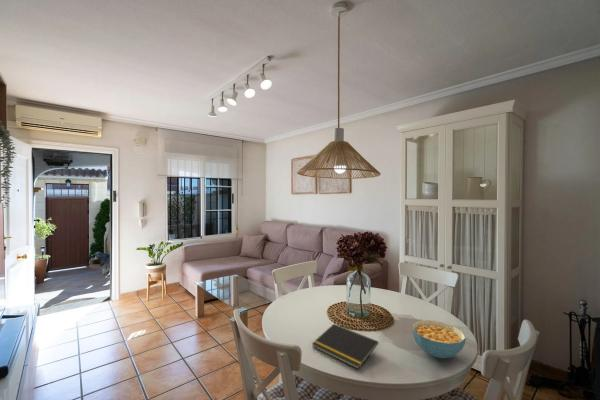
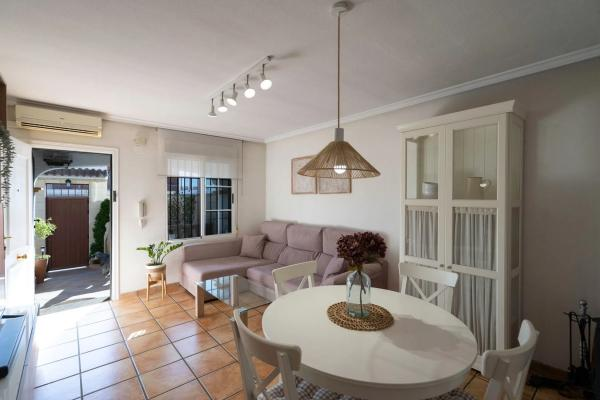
- notepad (344, 343)
- cereal bowl (437, 342)
